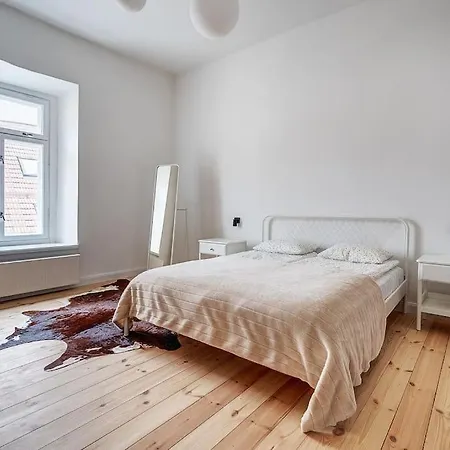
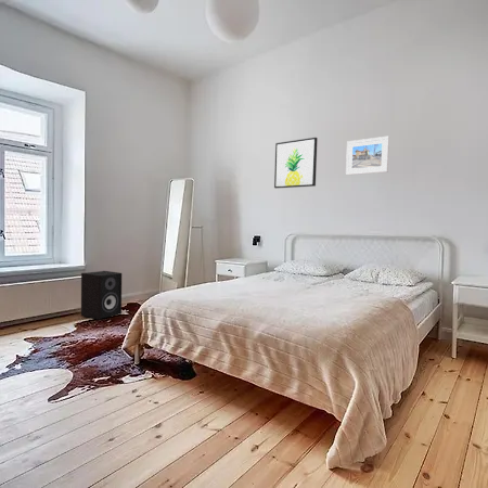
+ speaker (101, 294)
+ wall art (295, 164)
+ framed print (367, 156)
